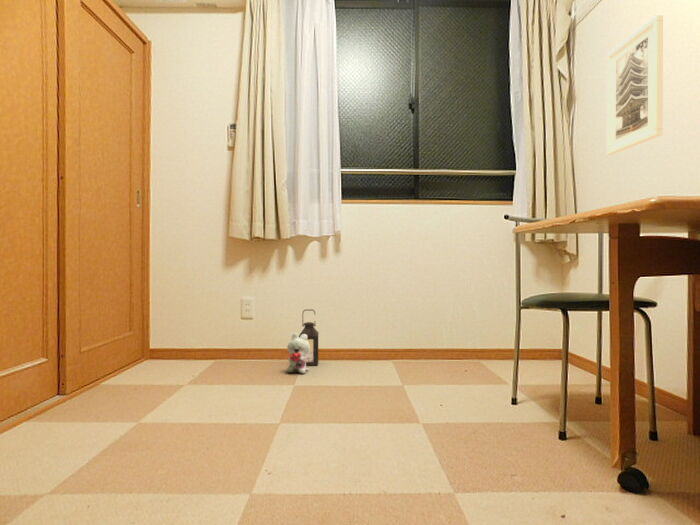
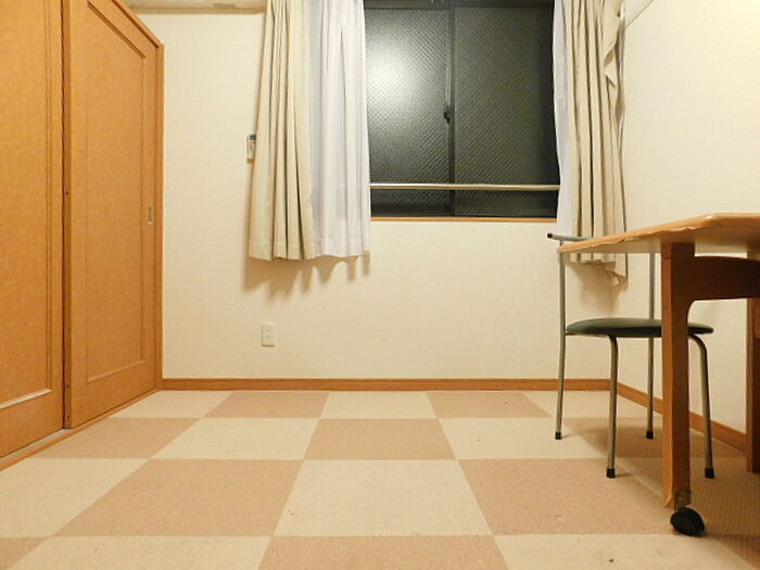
- plush toy (298, 352)
- lantern (308, 336)
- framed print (632, 91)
